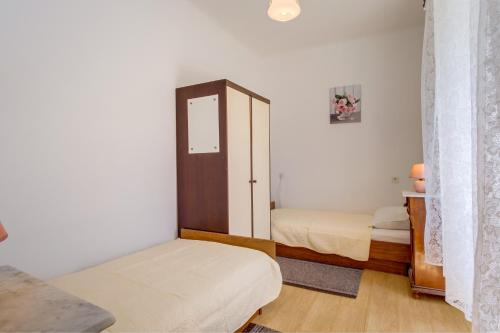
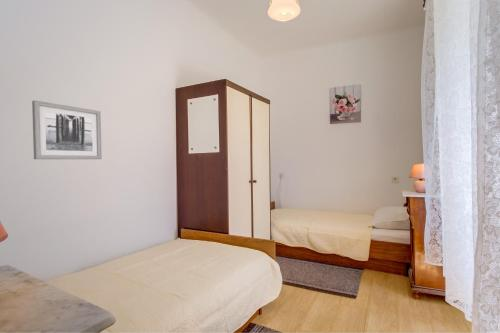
+ wall art (70, 133)
